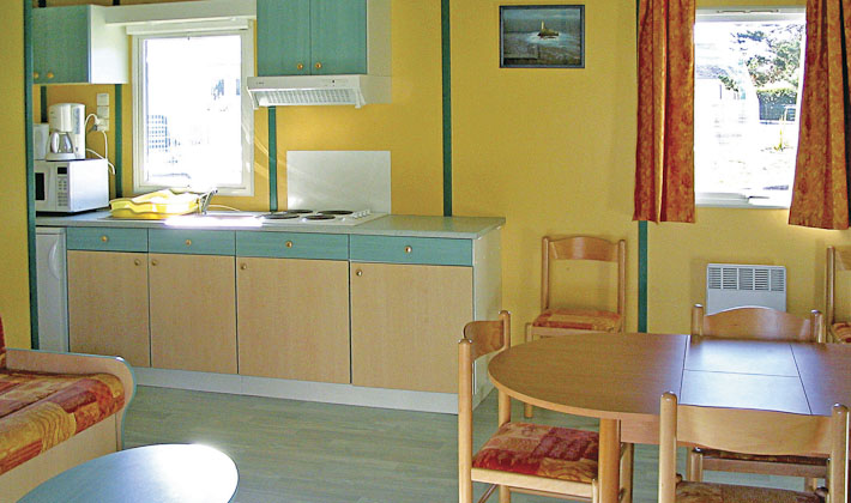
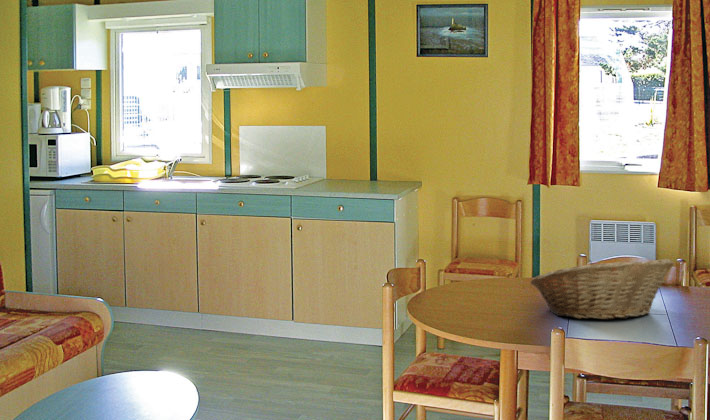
+ fruit basket (602, 283)
